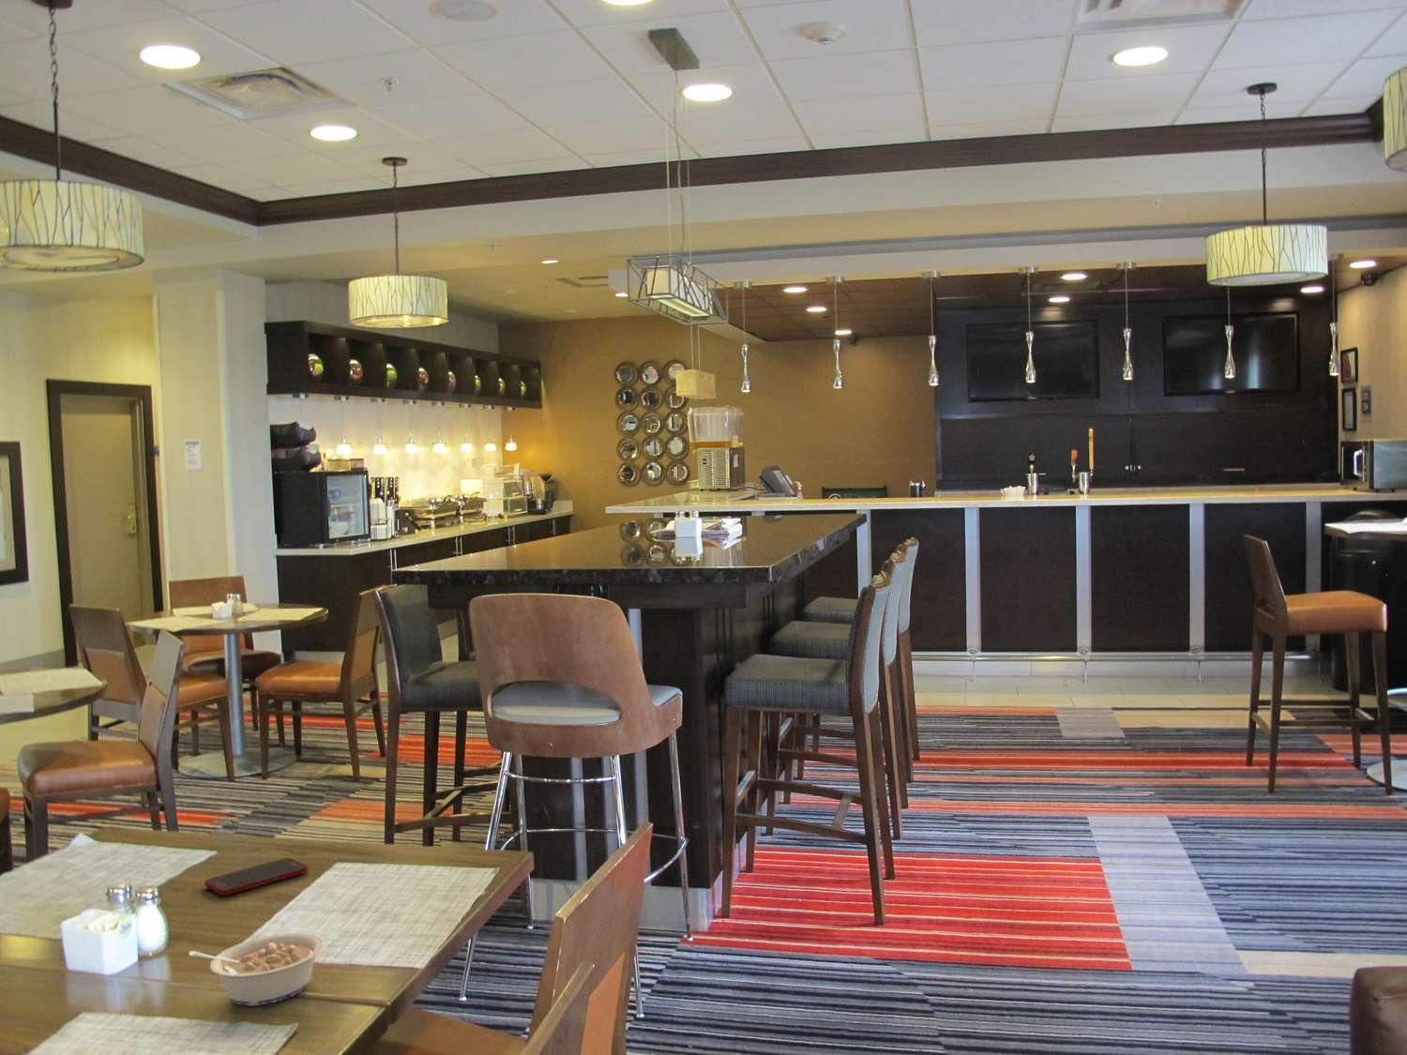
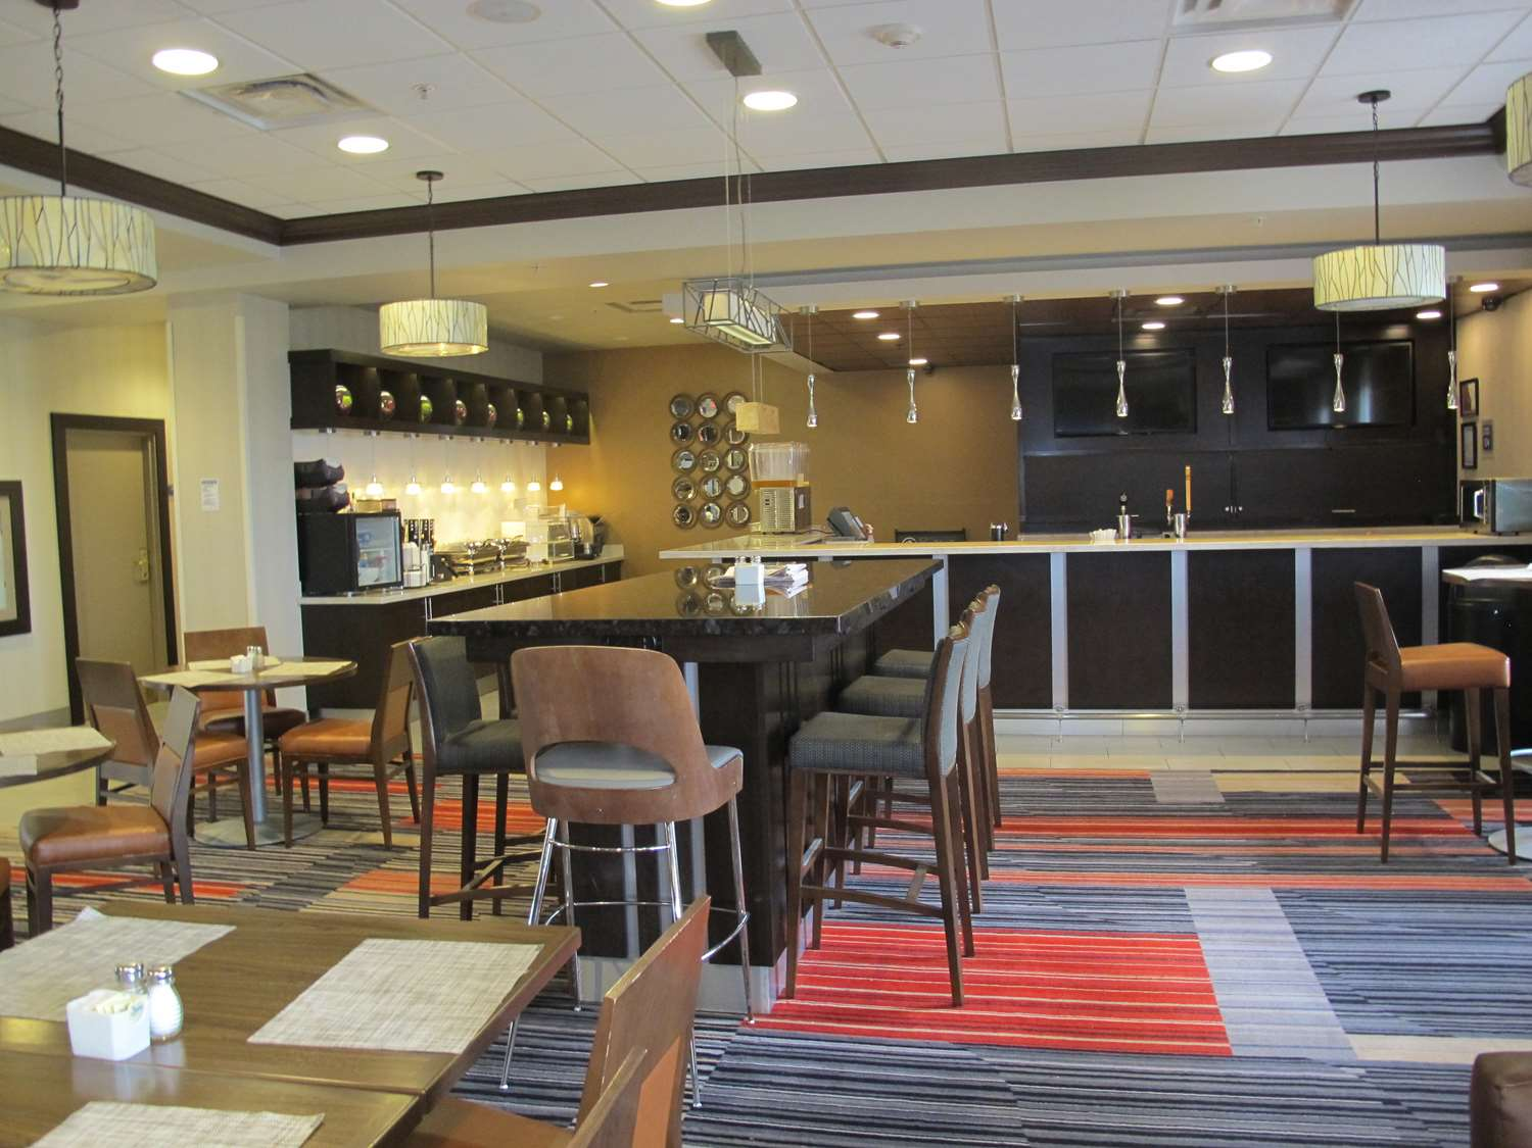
- cell phone (257, 875)
- legume (265, 969)
